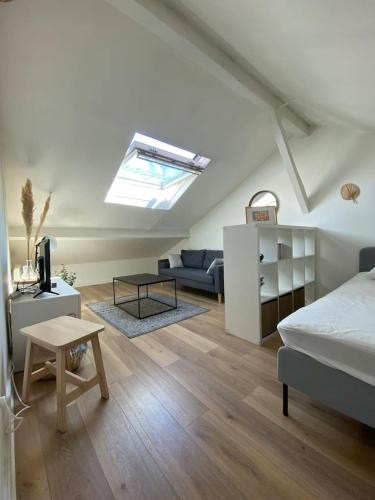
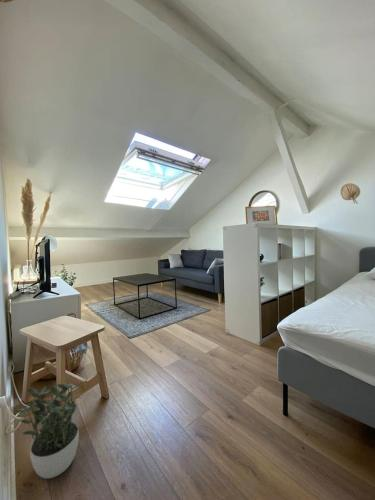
+ potted plant (53, 425)
